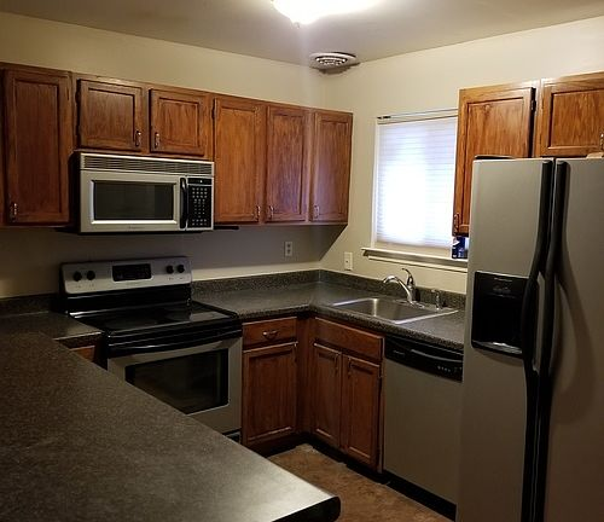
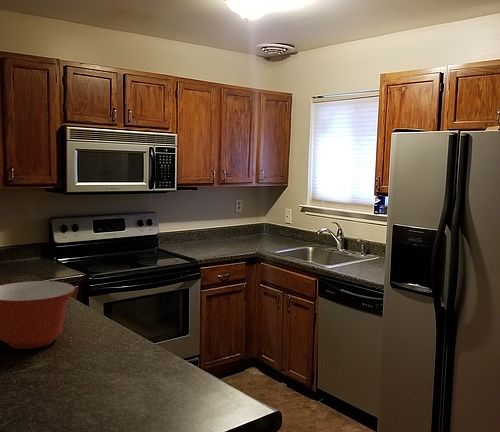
+ mixing bowl (31, 315)
